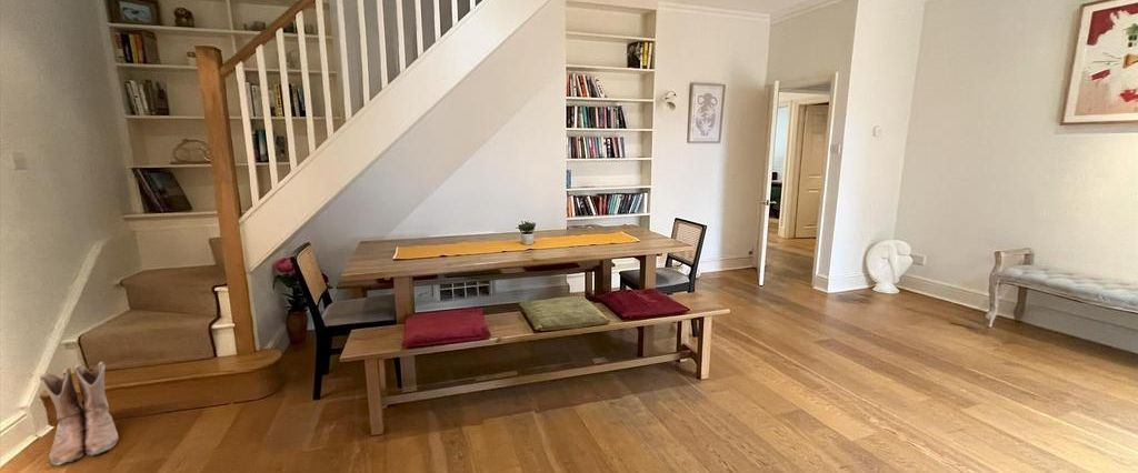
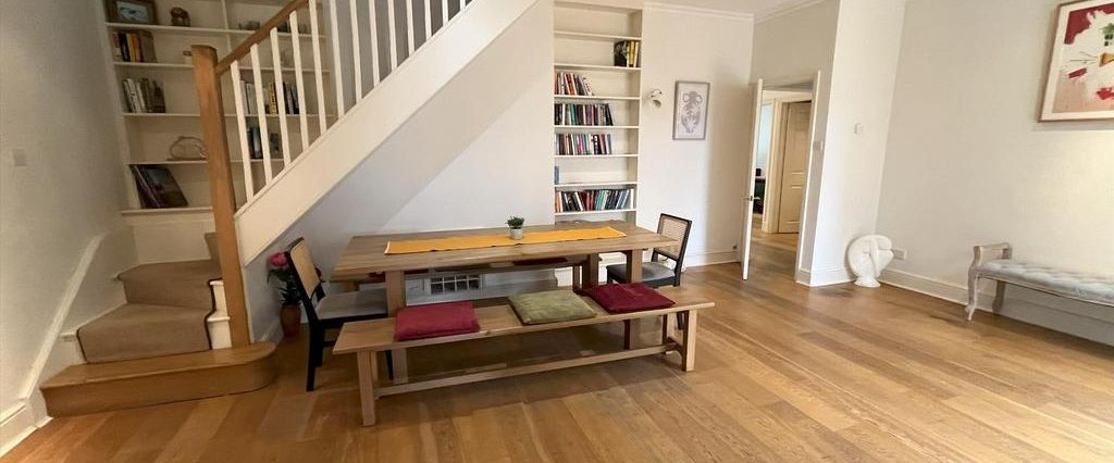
- boots (79, 407)
